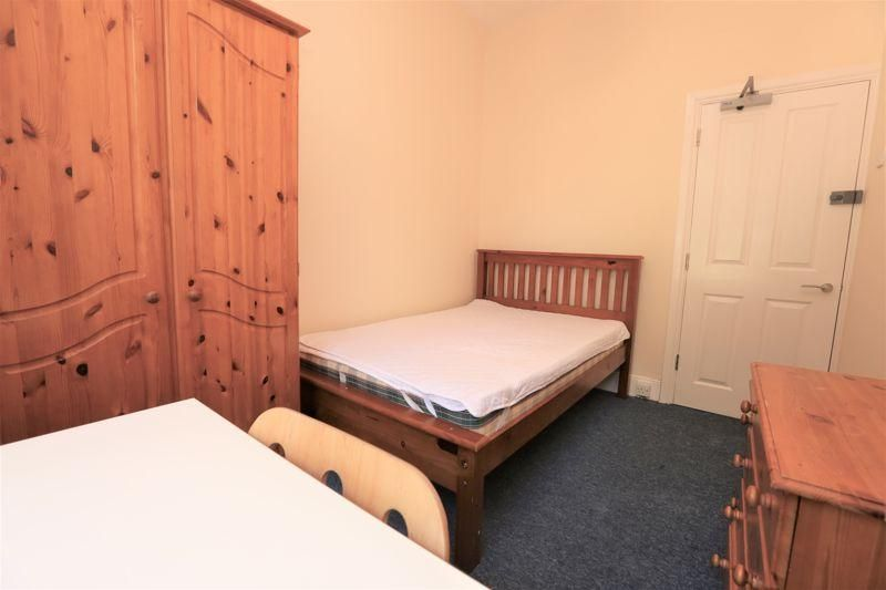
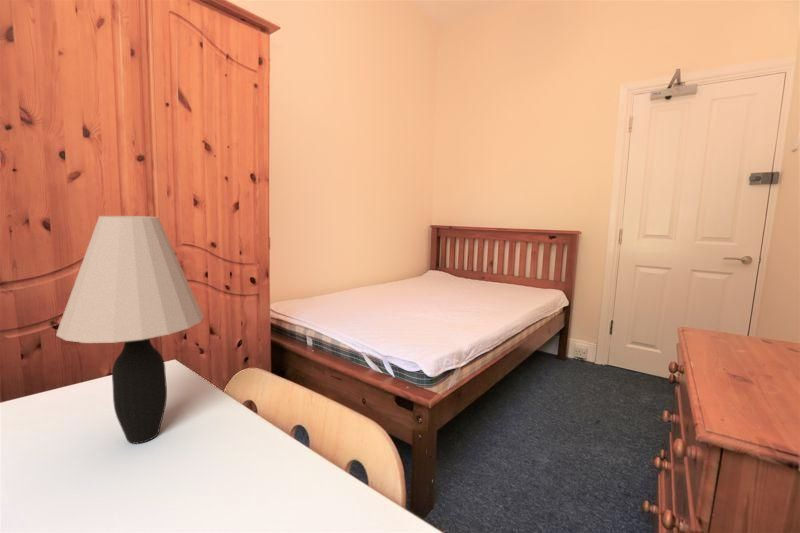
+ table lamp (136, 330)
